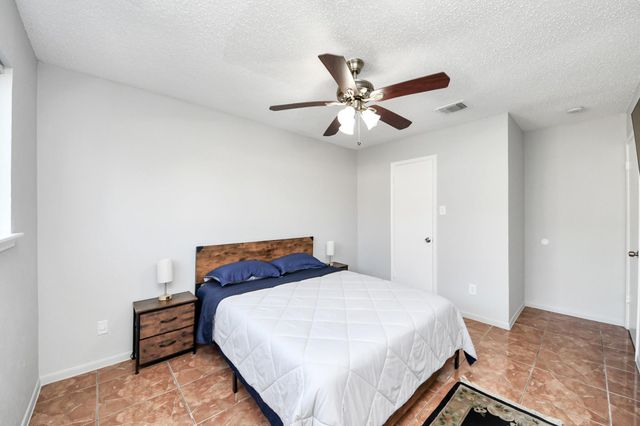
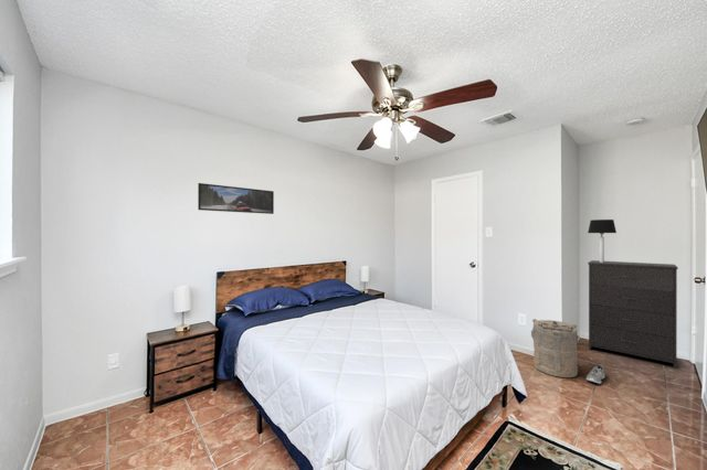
+ table lamp (601, 241)
+ dresser (630, 308)
+ sneaker (594, 373)
+ laundry hamper (552, 344)
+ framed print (239, 200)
